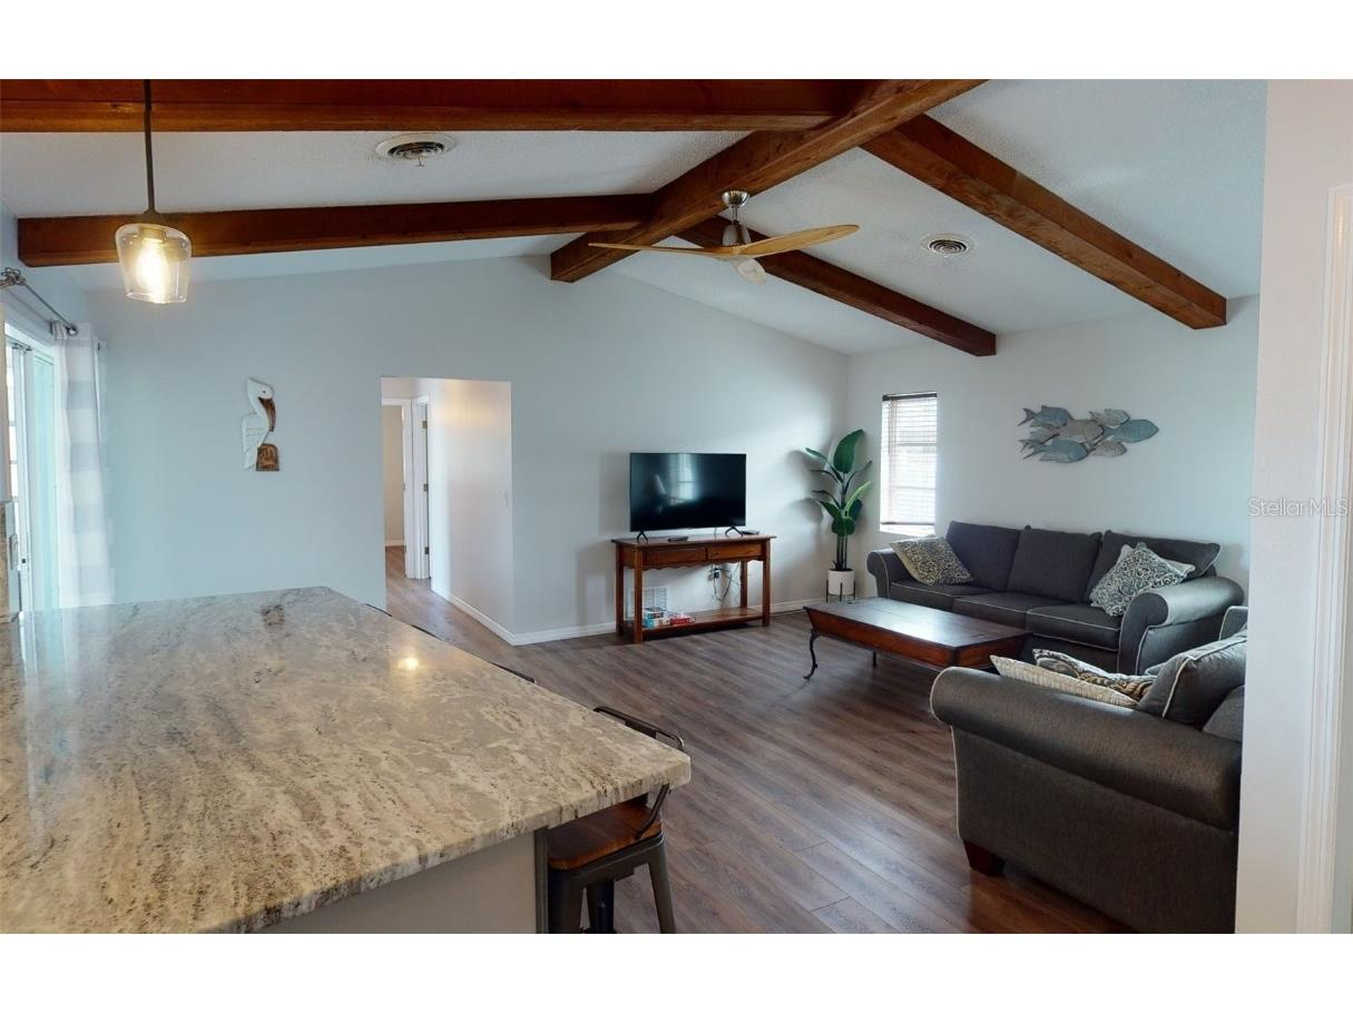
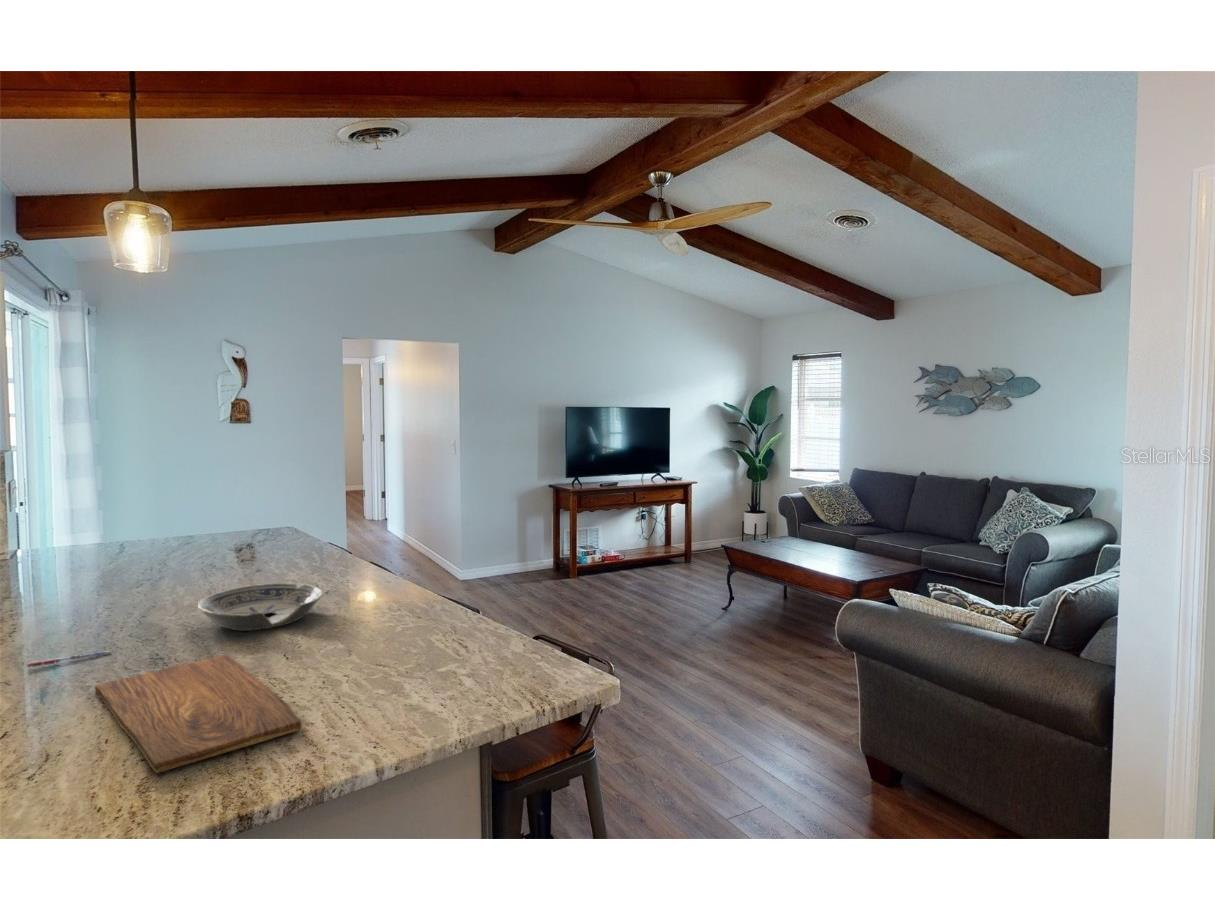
+ pen (70, 657)
+ cutting board (197, 703)
+ bowl (262, 607)
